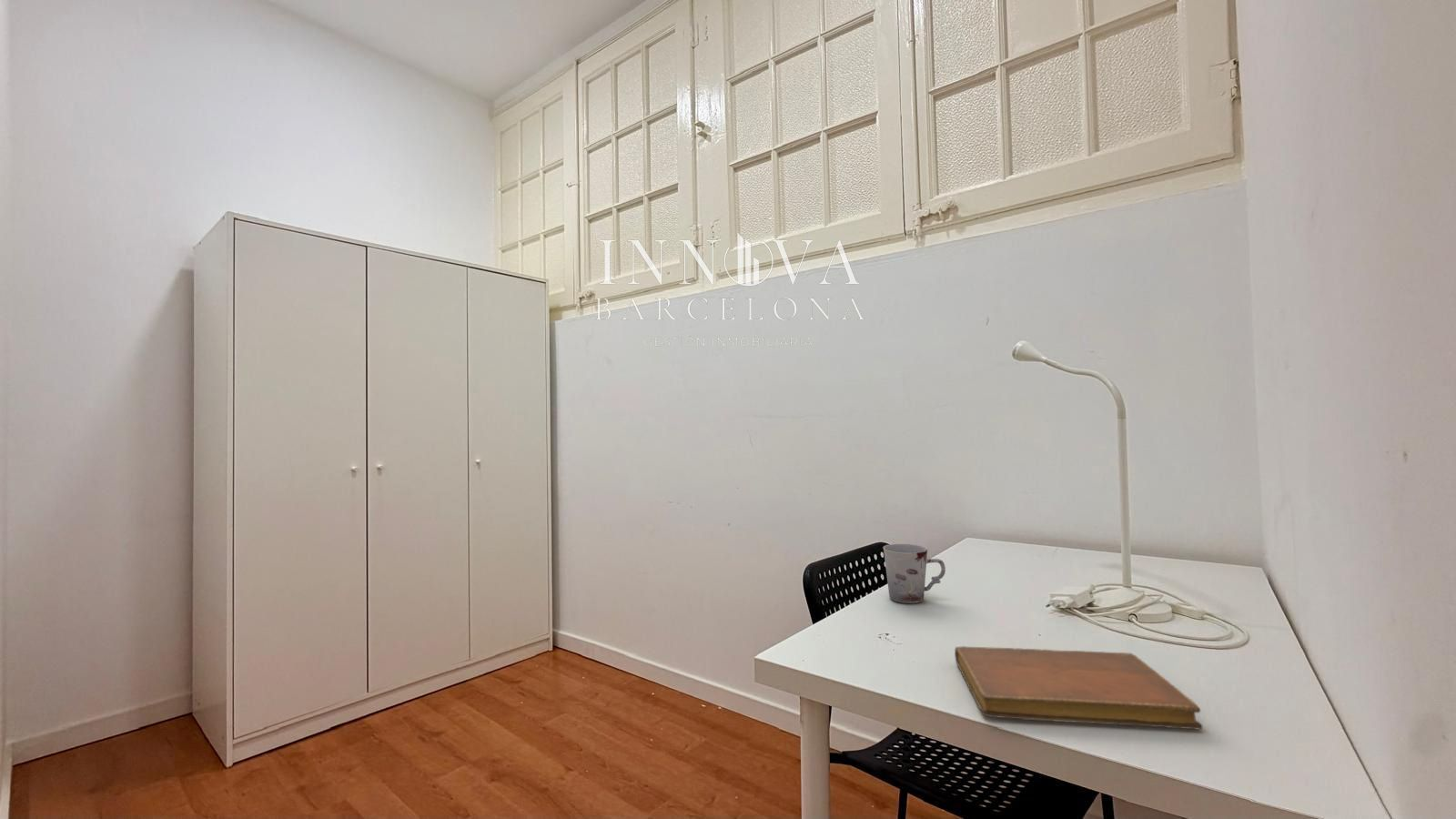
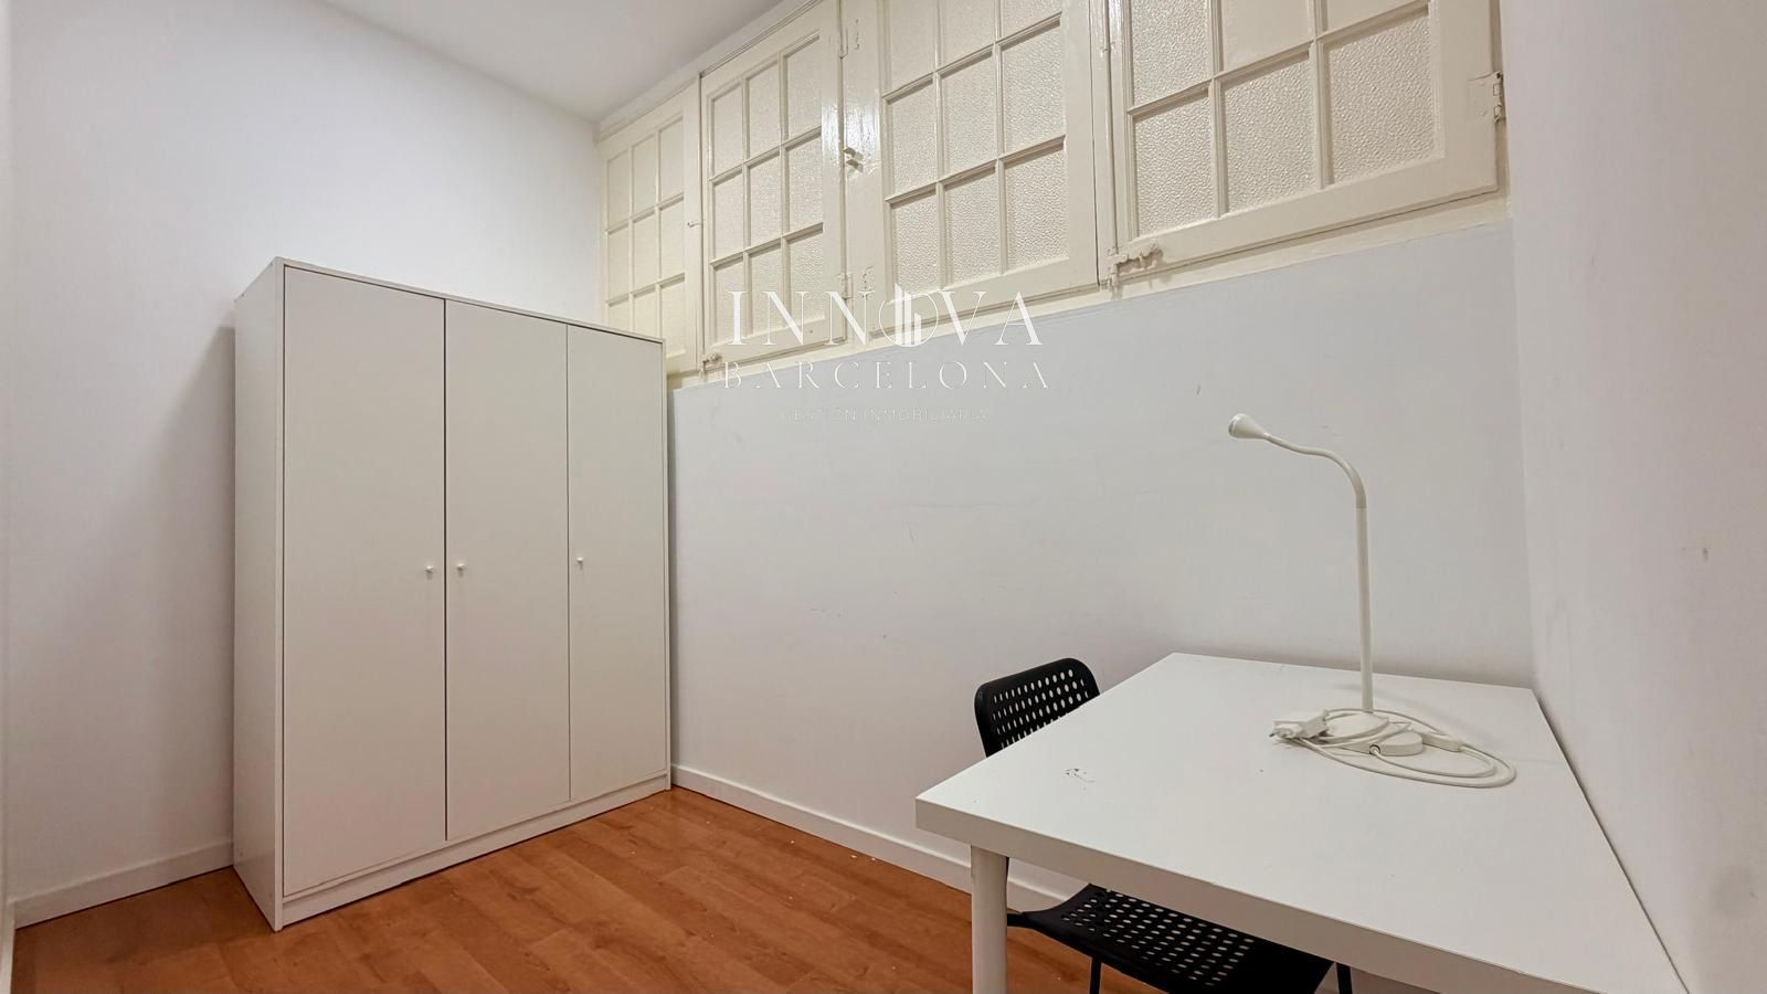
- cup (914, 573)
- notebook (1063, 681)
